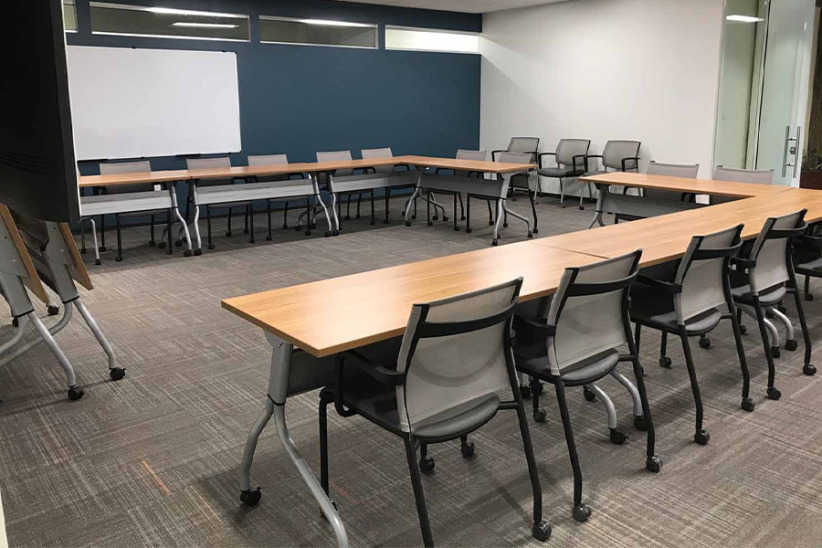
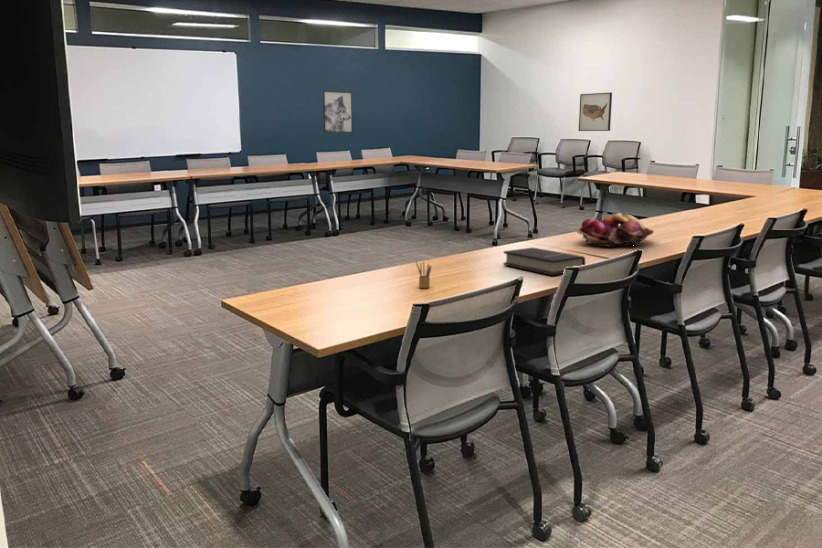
+ fruit basket (615, 229)
+ book (543, 260)
+ wall art (594, 112)
+ pencil box (423, 274)
+ wall art (337, 112)
